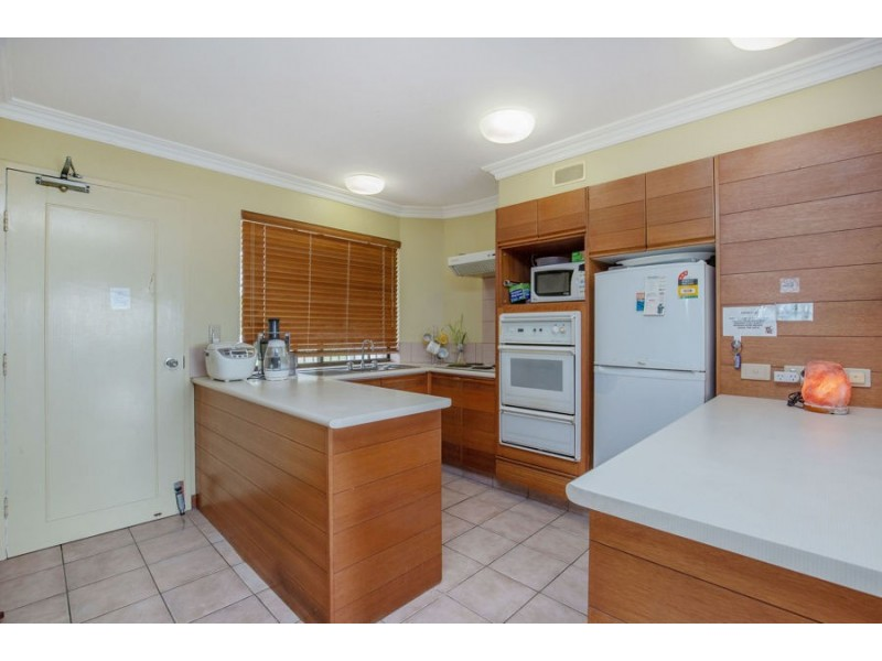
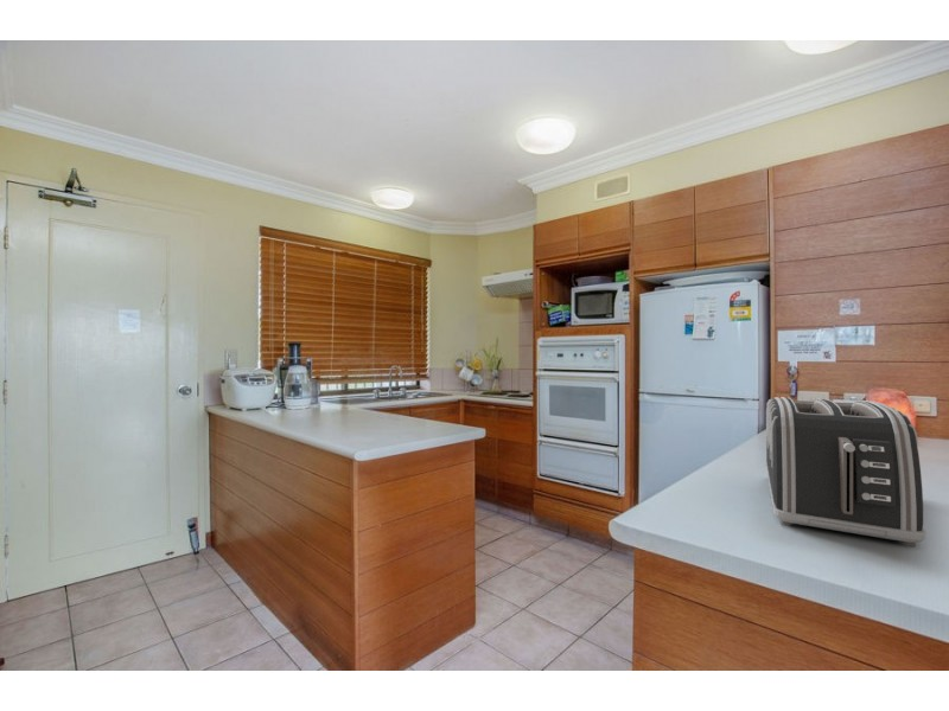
+ toaster (828, 453)
